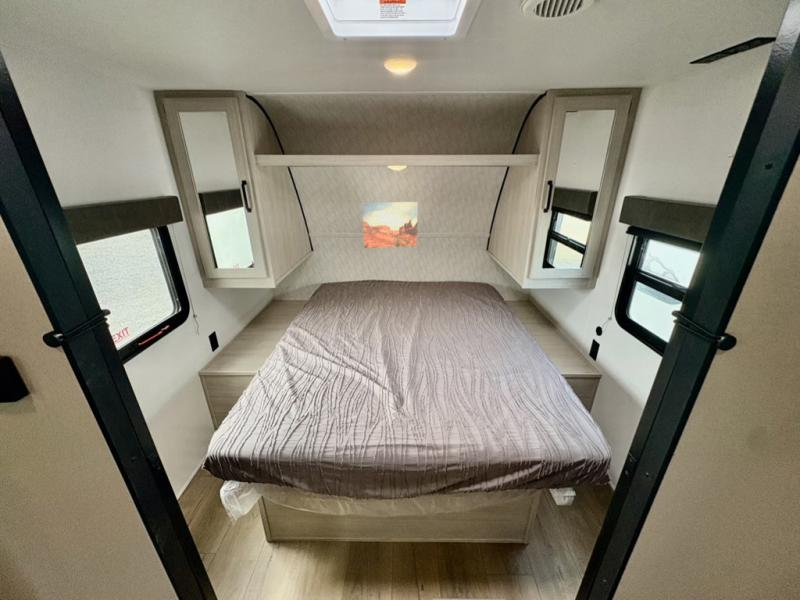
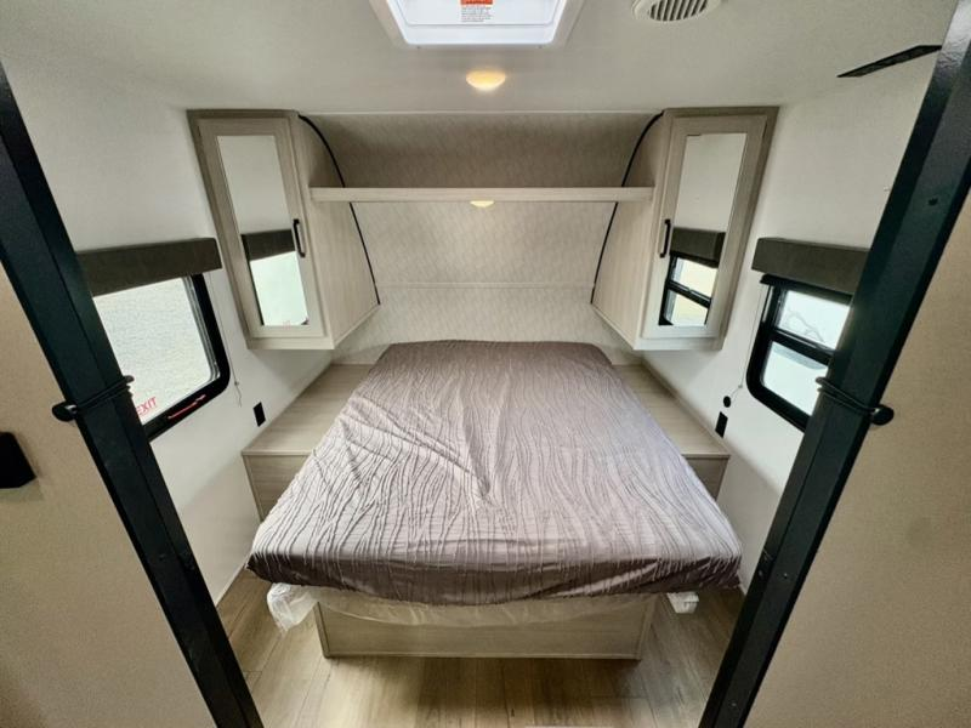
- wall art (390, 225)
